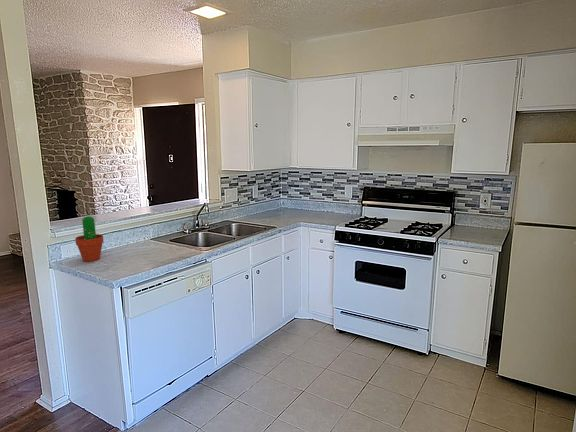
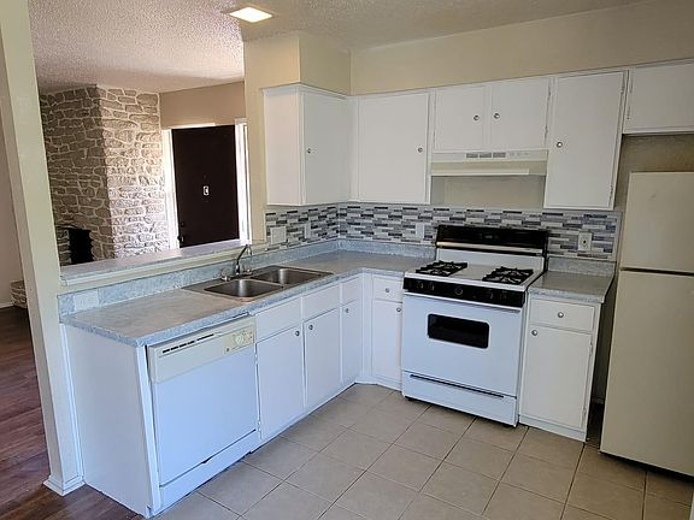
- flowerpot (89, 238)
